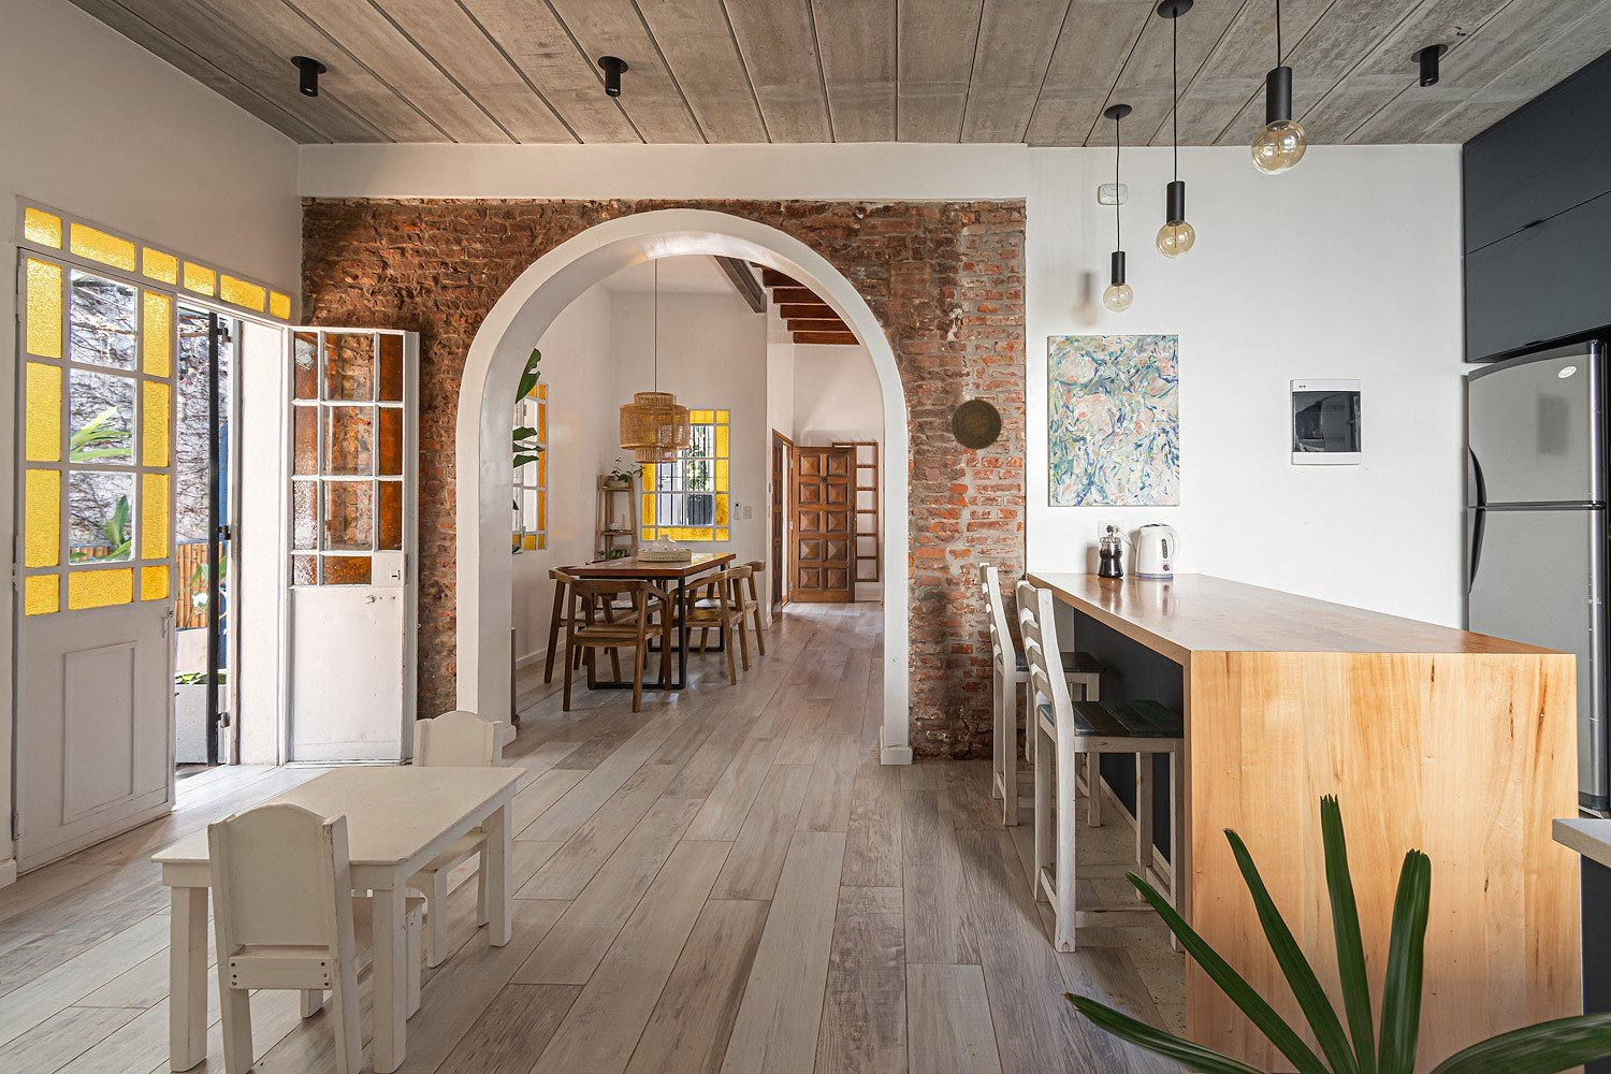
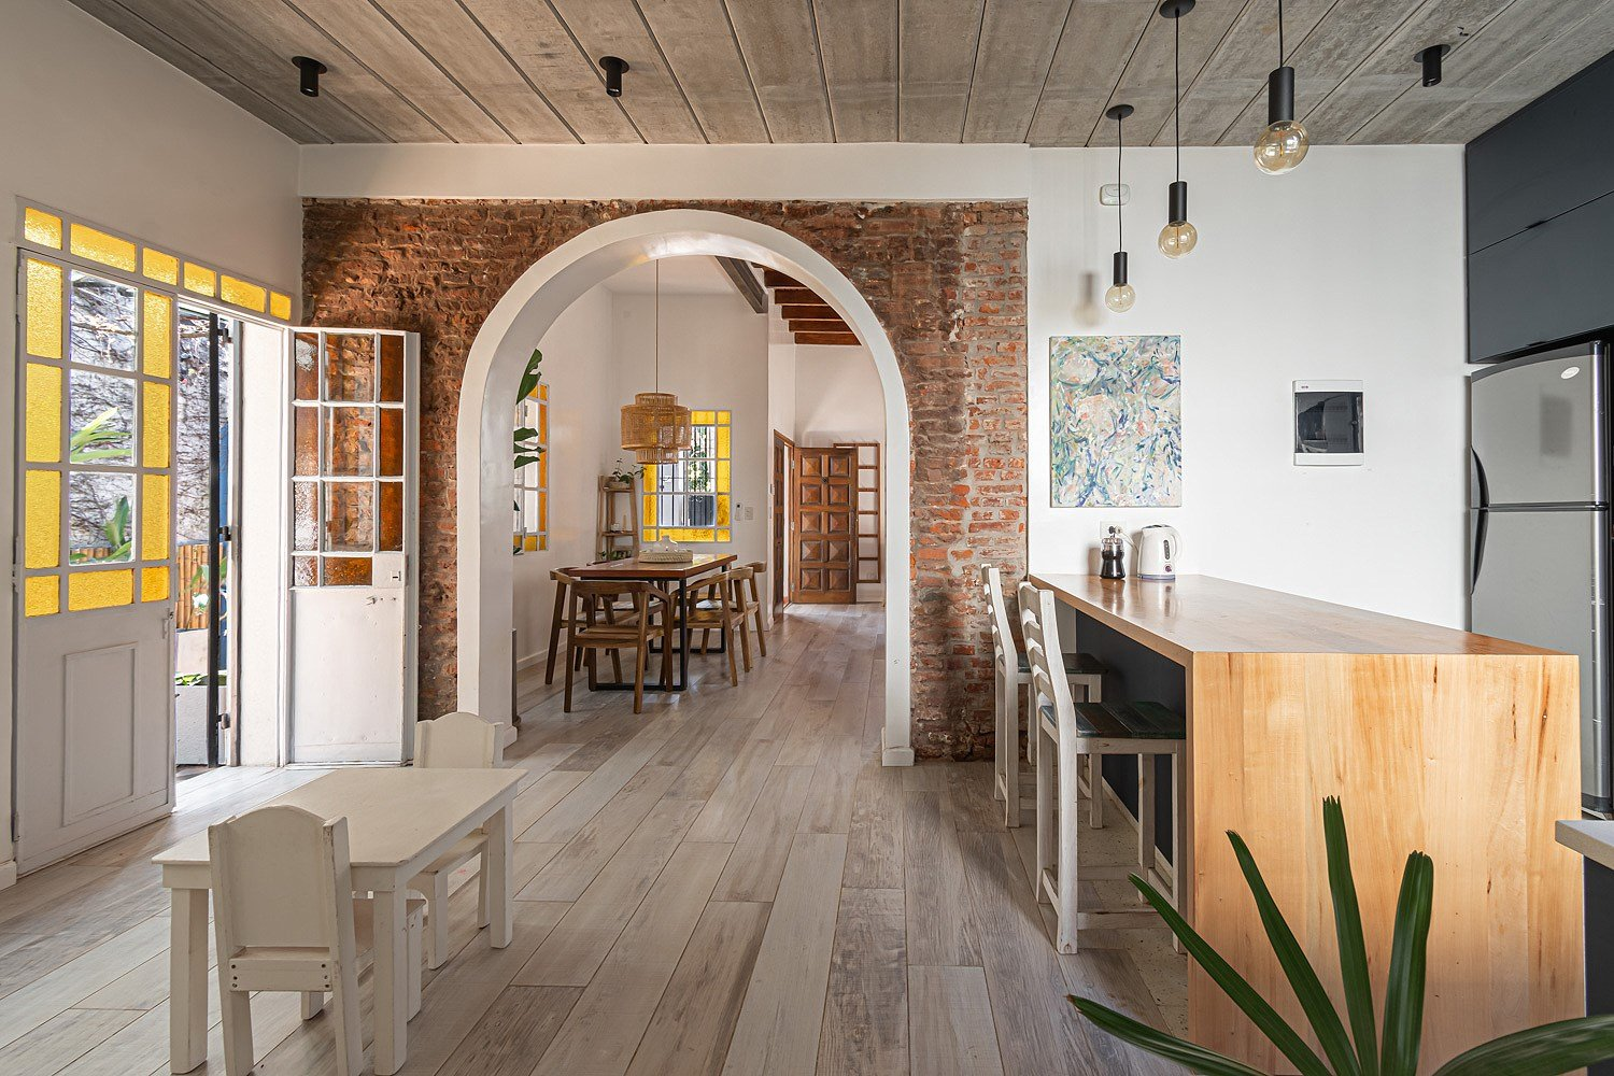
- decorative plate (976, 424)
